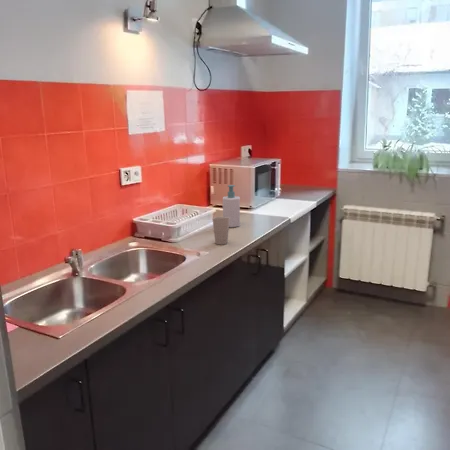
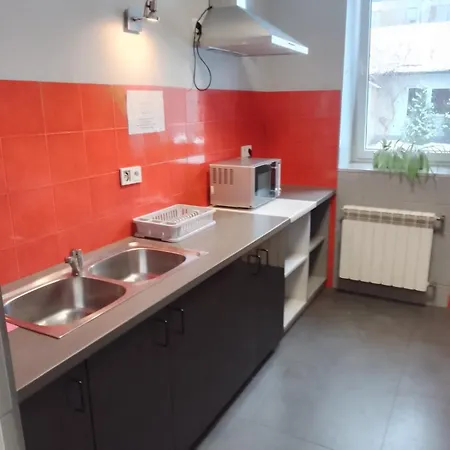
- soap bottle (231, 205)
- cup (221, 229)
